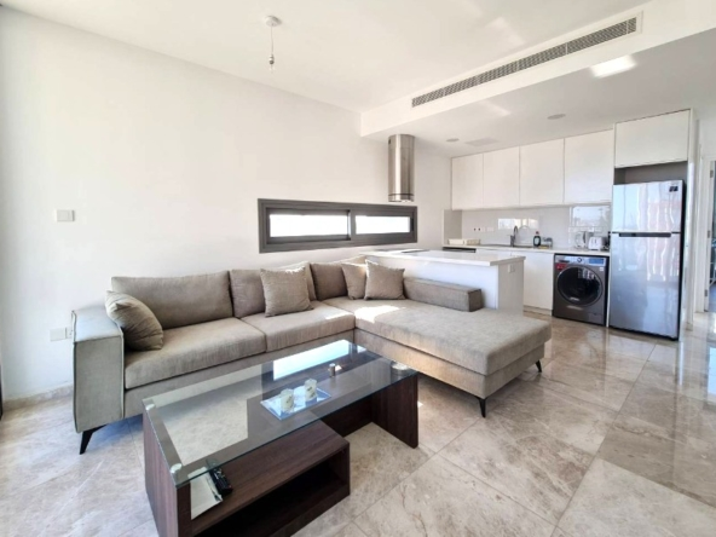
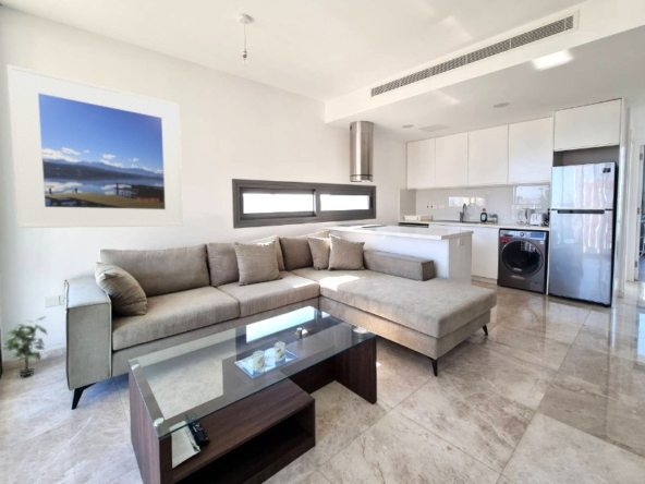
+ potted plant (25, 347)
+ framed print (109, 157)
